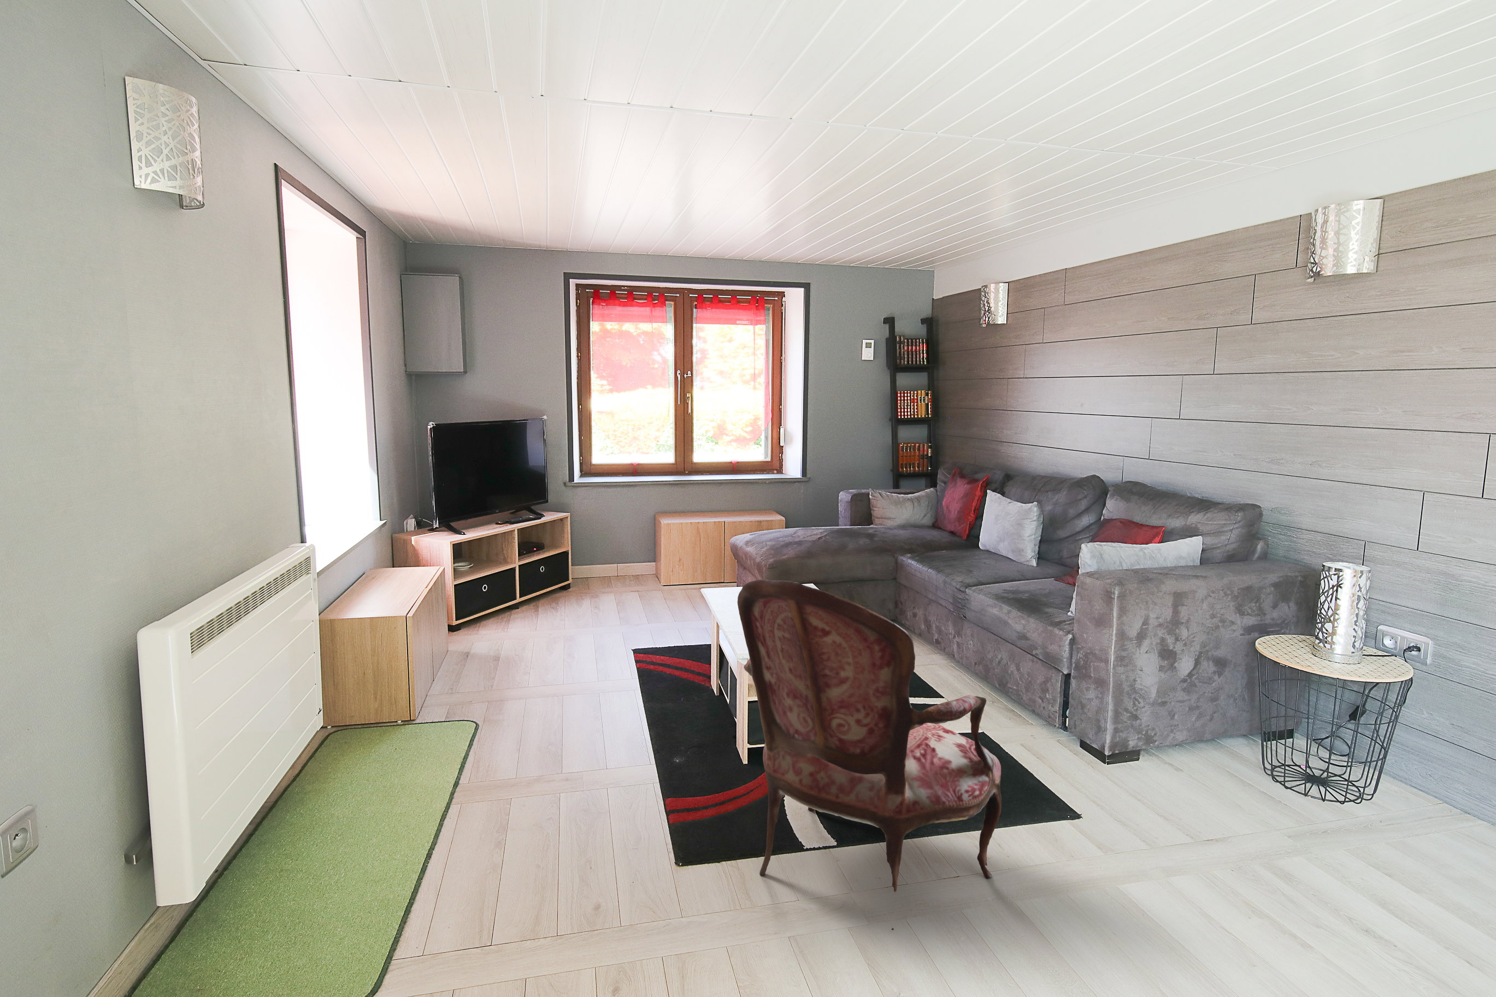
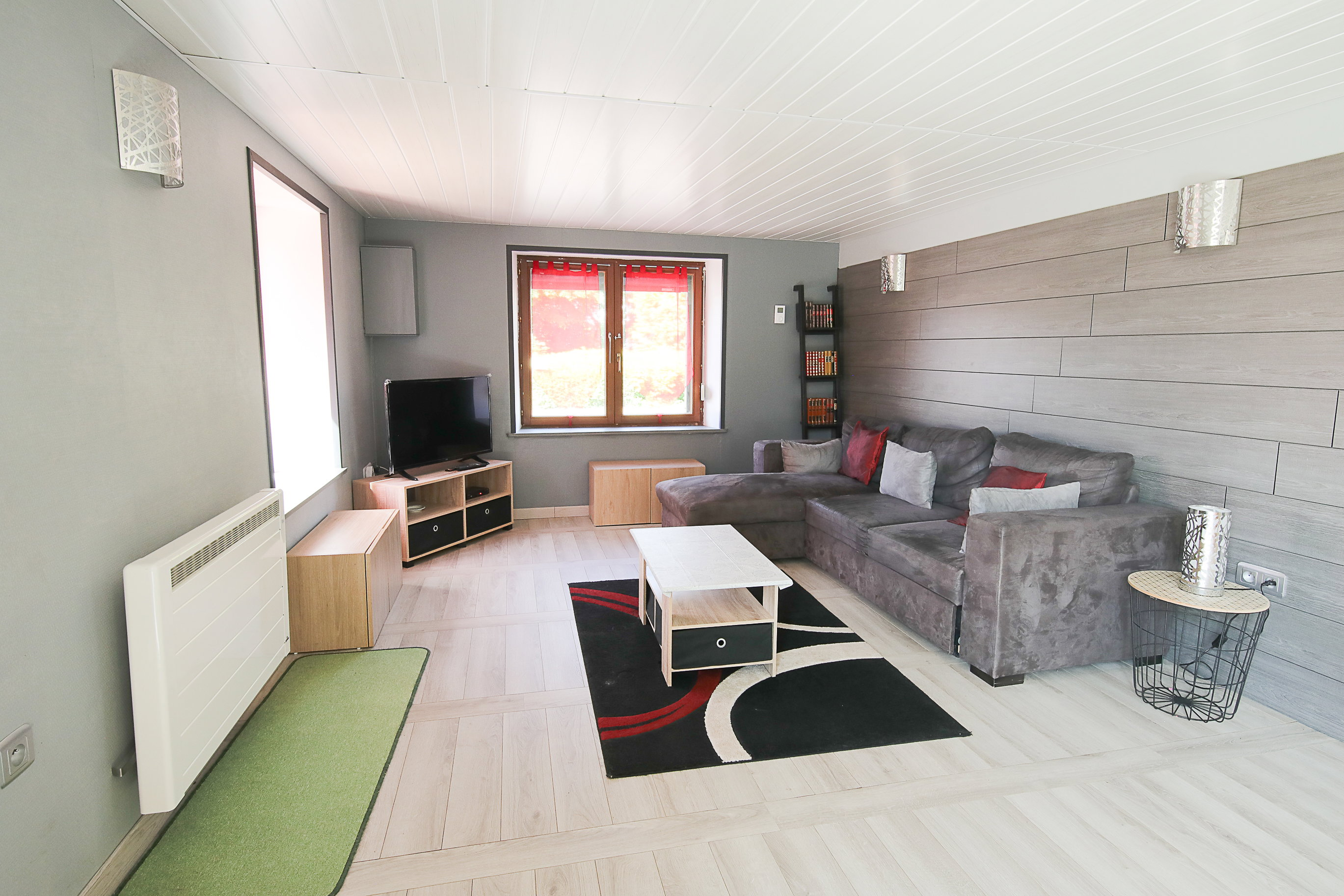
- armchair (856, 717)
